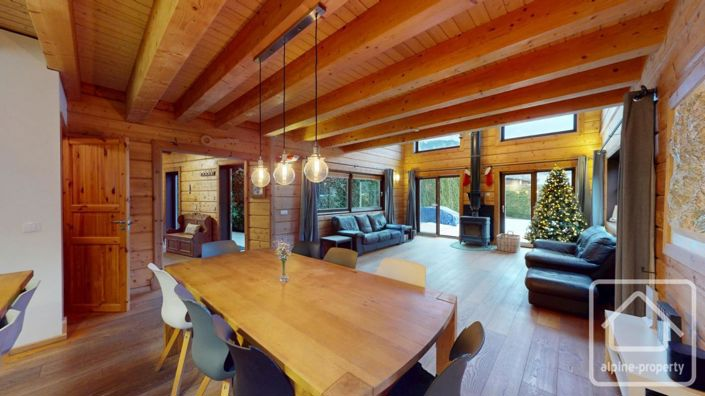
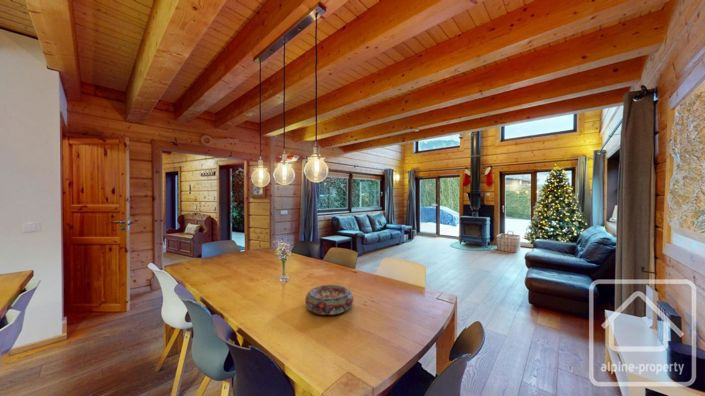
+ decorative bowl (329, 299)
